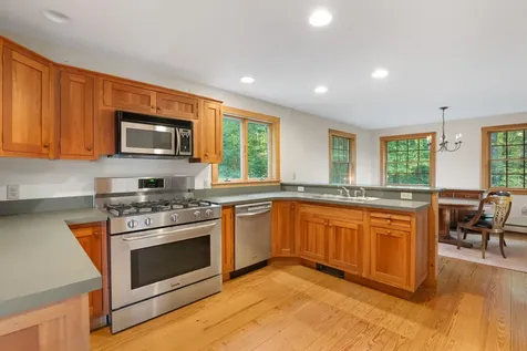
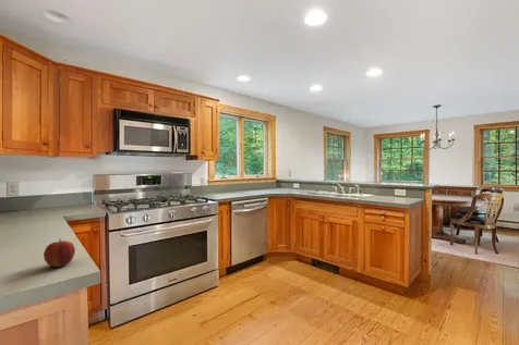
+ apple (59, 252)
